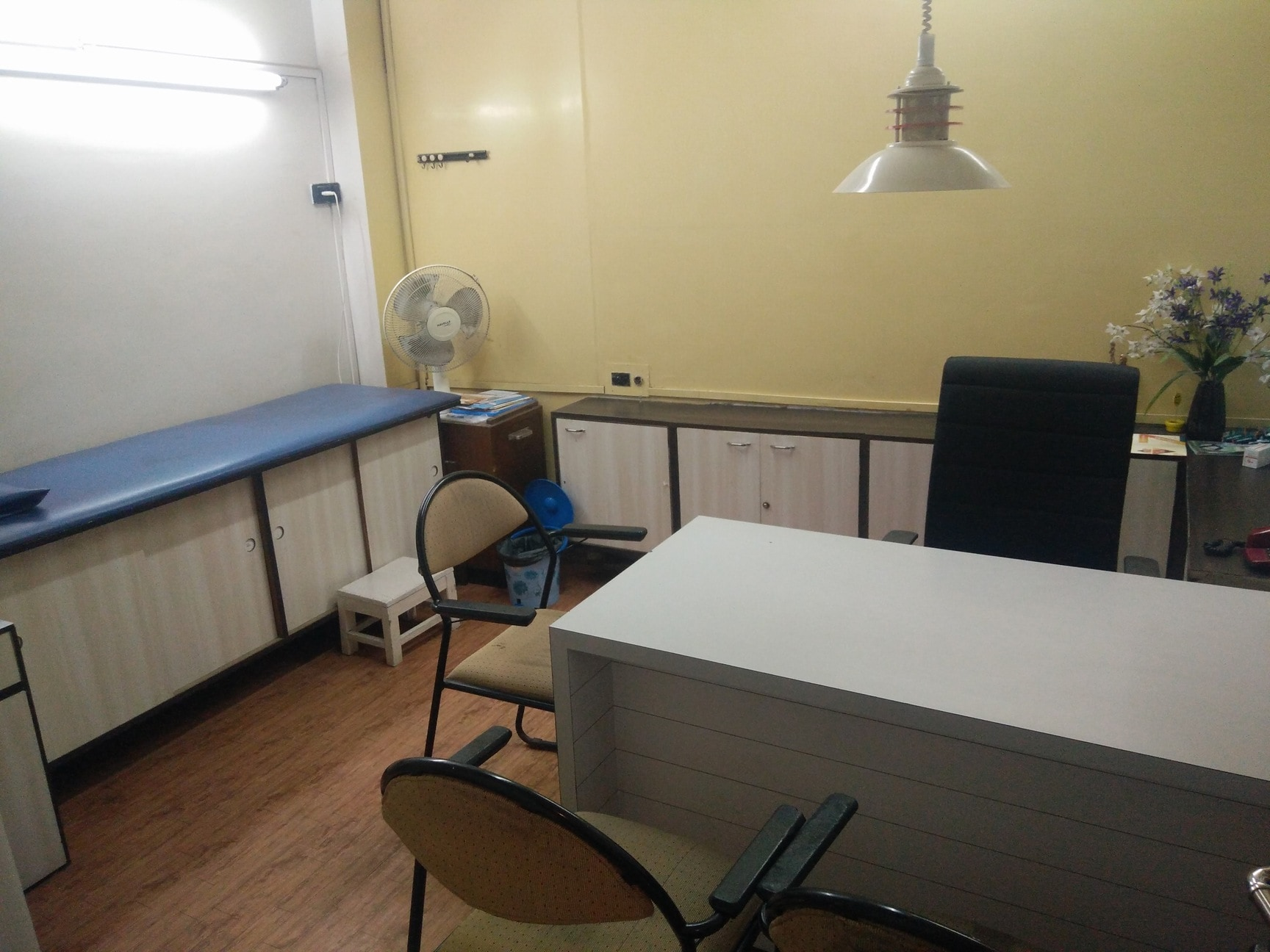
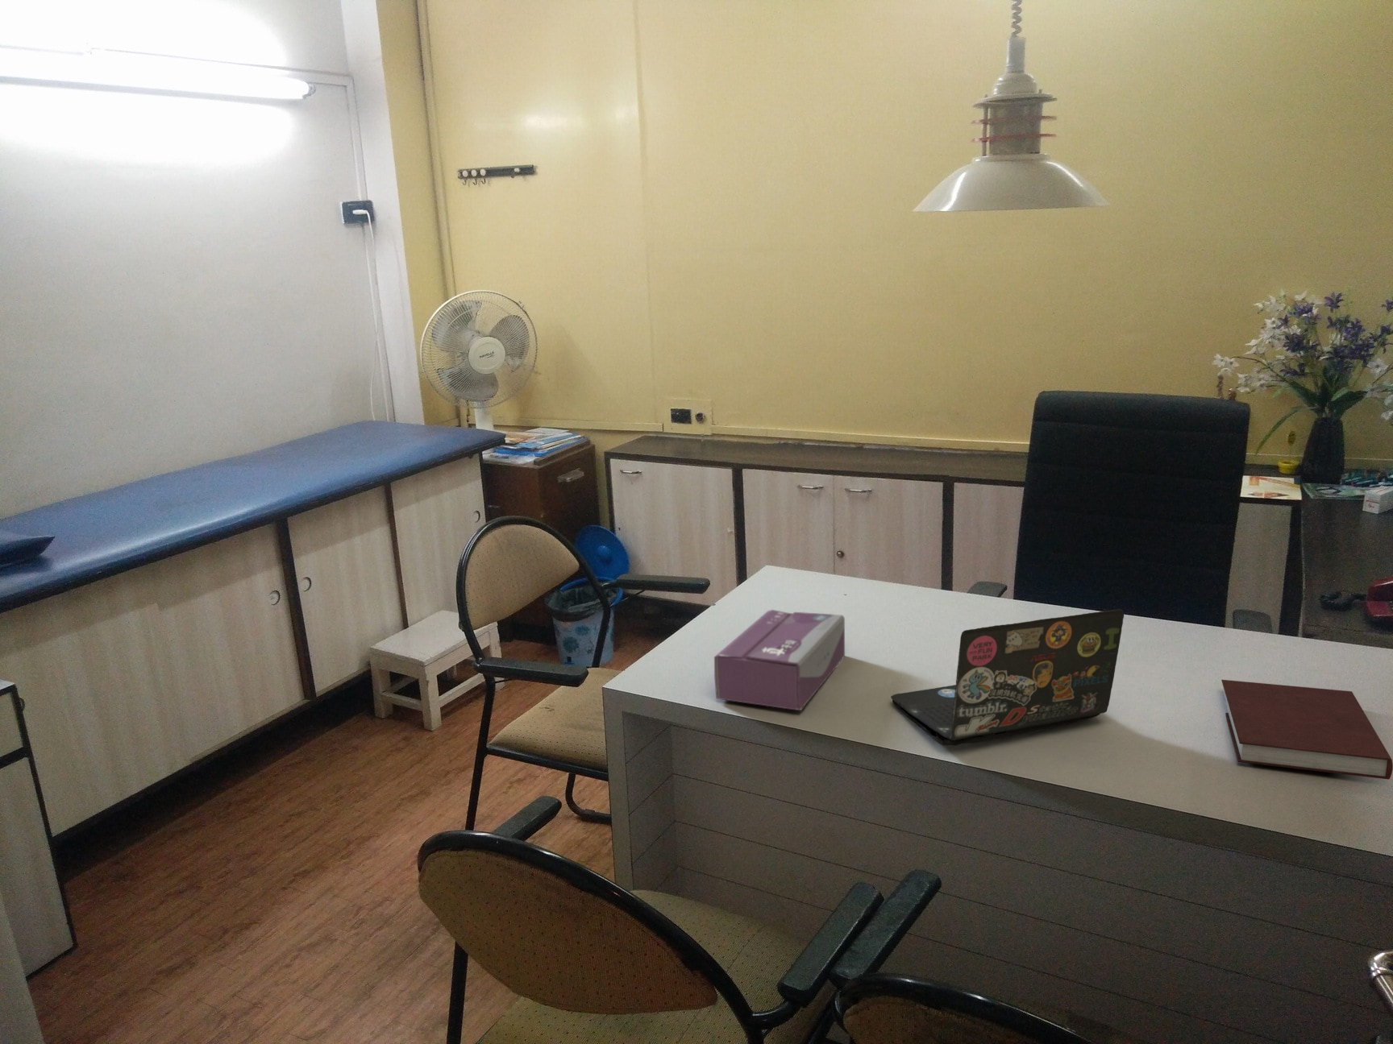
+ notebook (1298, 725)
+ tissue box (782, 655)
+ laptop (1001, 658)
